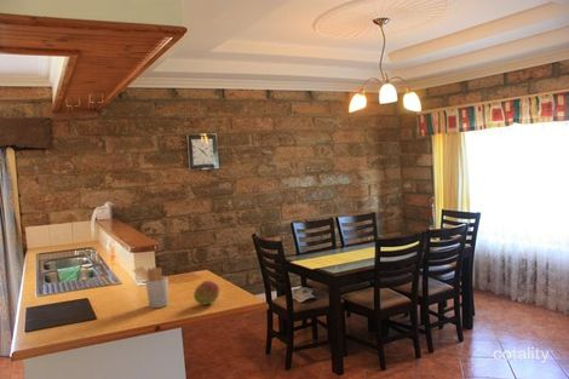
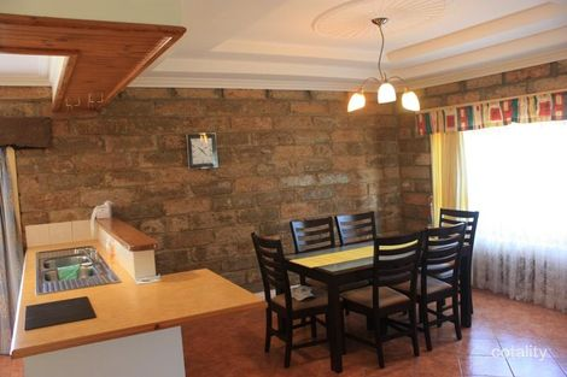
- utensil holder (151, 285)
- fruit (206, 292)
